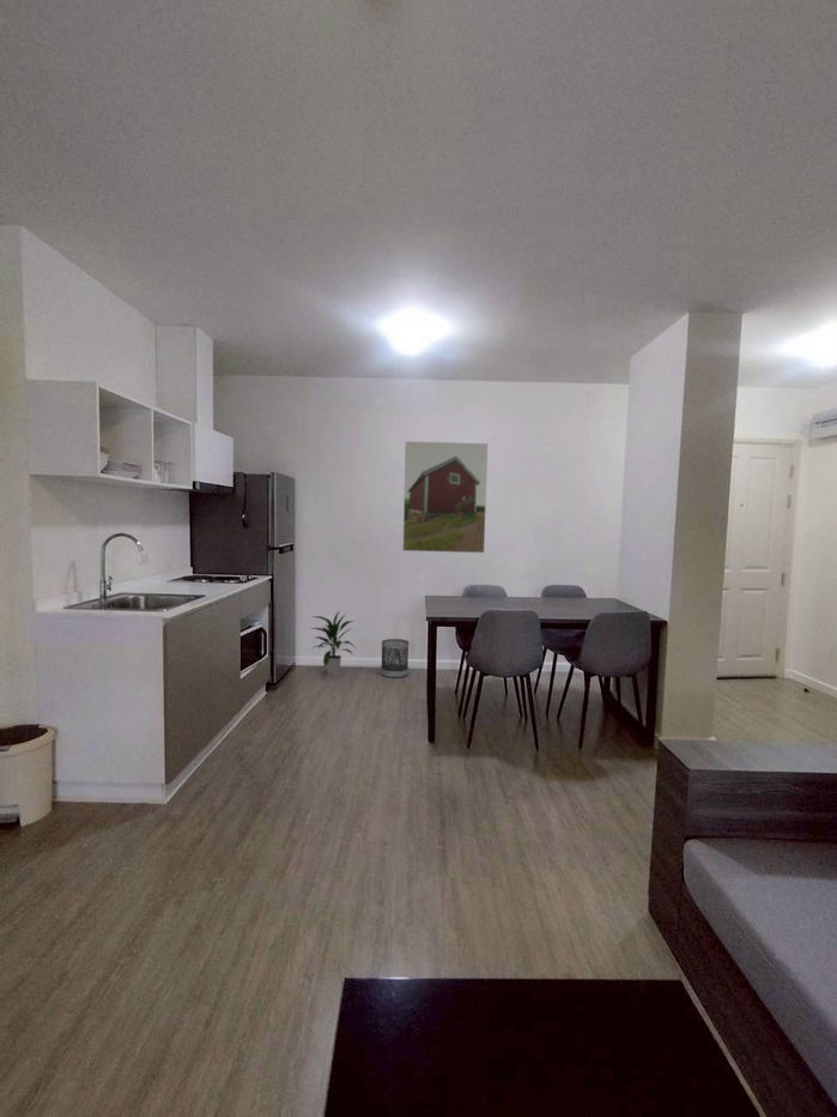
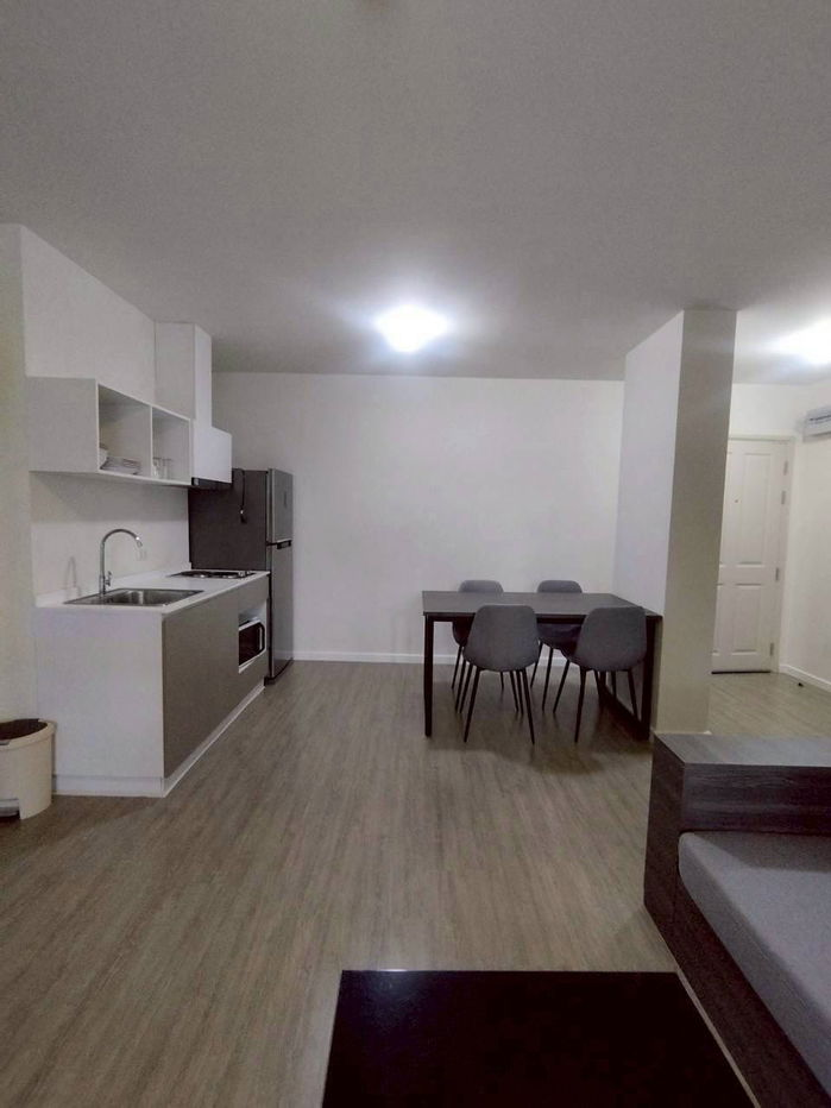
- wastebasket (394, 657)
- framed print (444, 497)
- indoor plant (333, 641)
